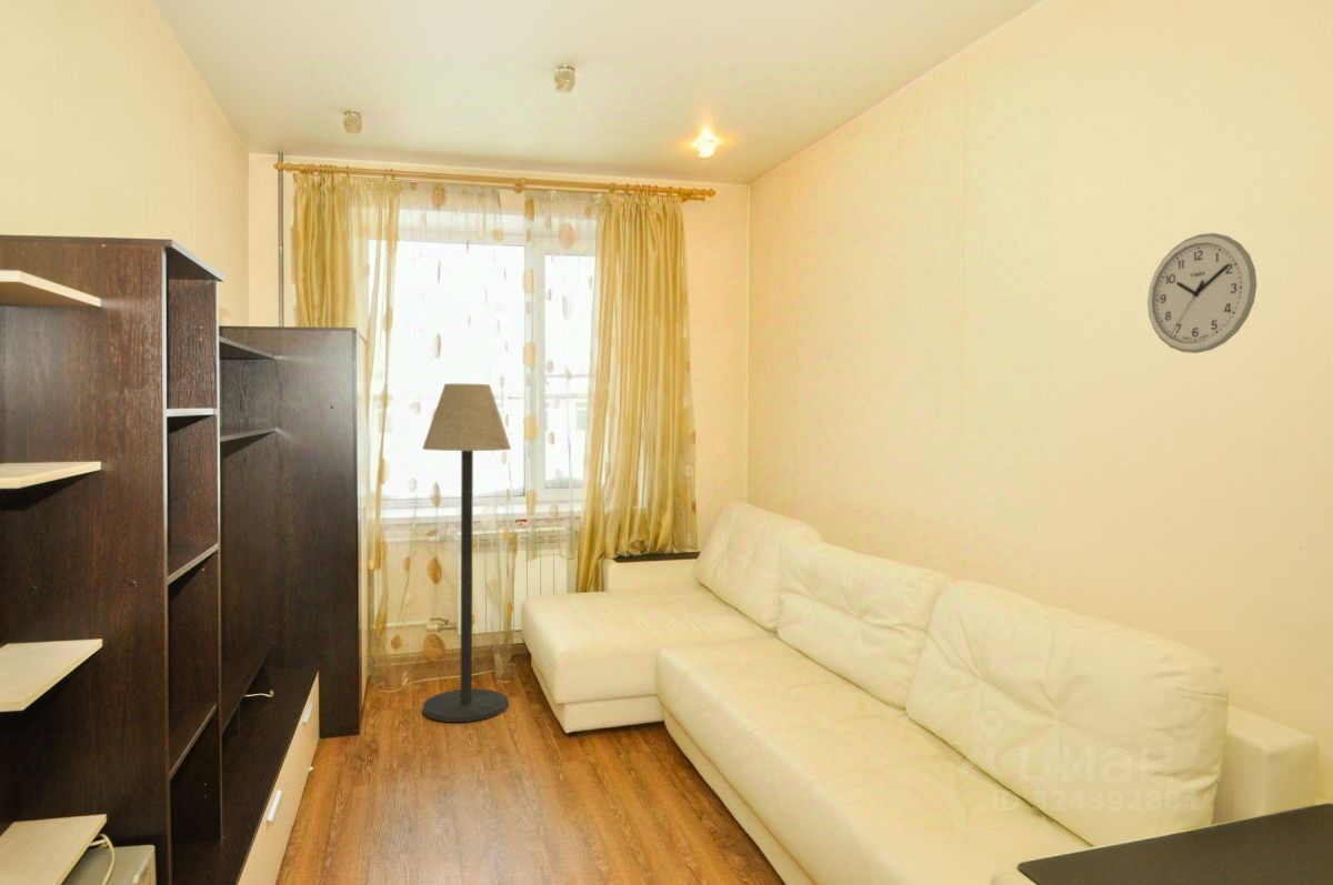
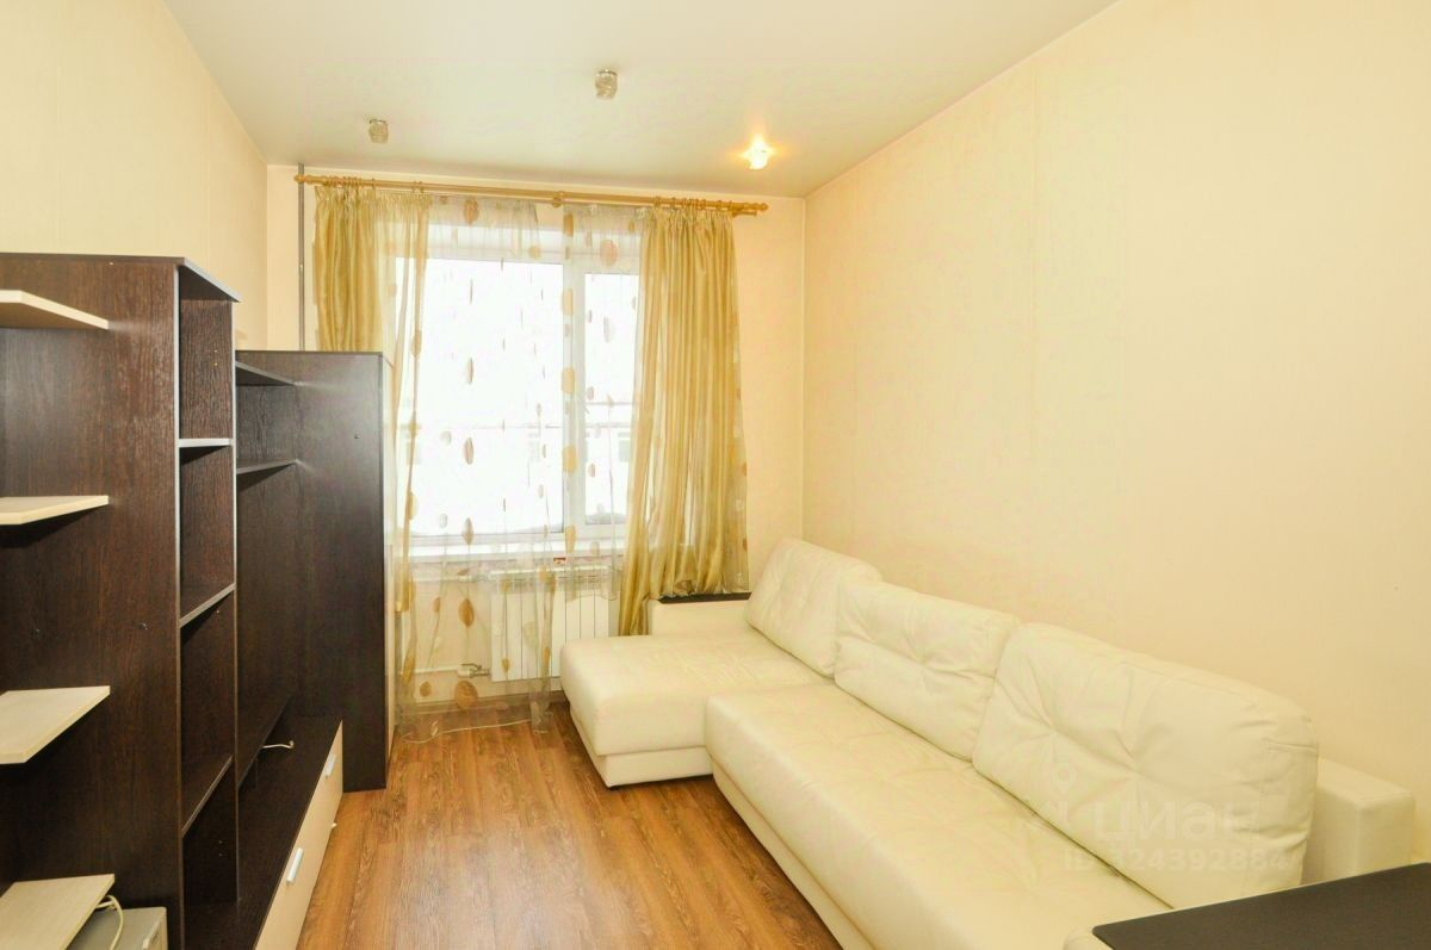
- wall clock (1196, 293)
- floor lamp (467, 546)
